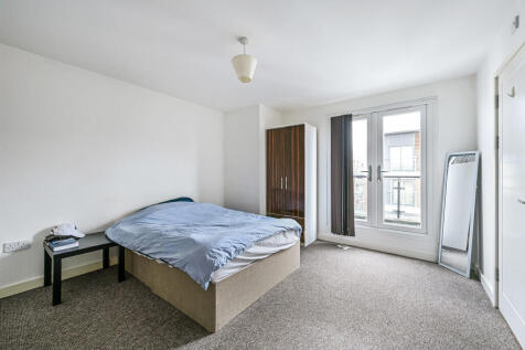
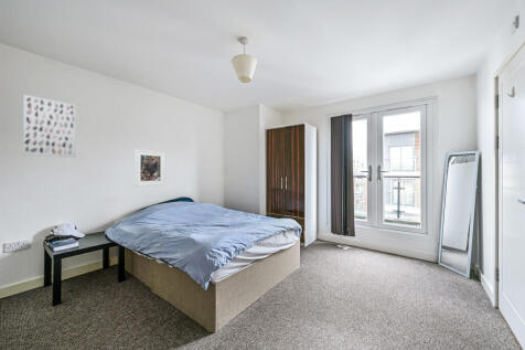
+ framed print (150, 168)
+ wall art (51, 128)
